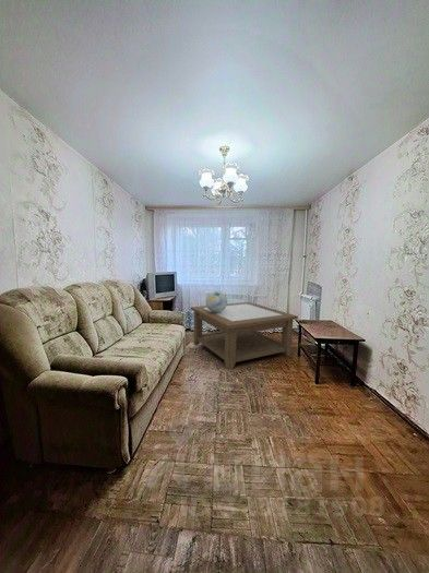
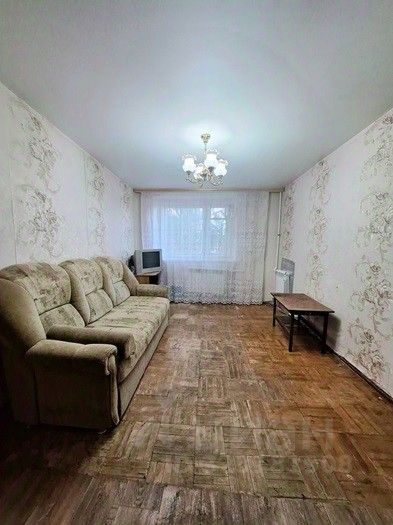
- coffee table (240, 330)
- decorative globe (216, 301)
